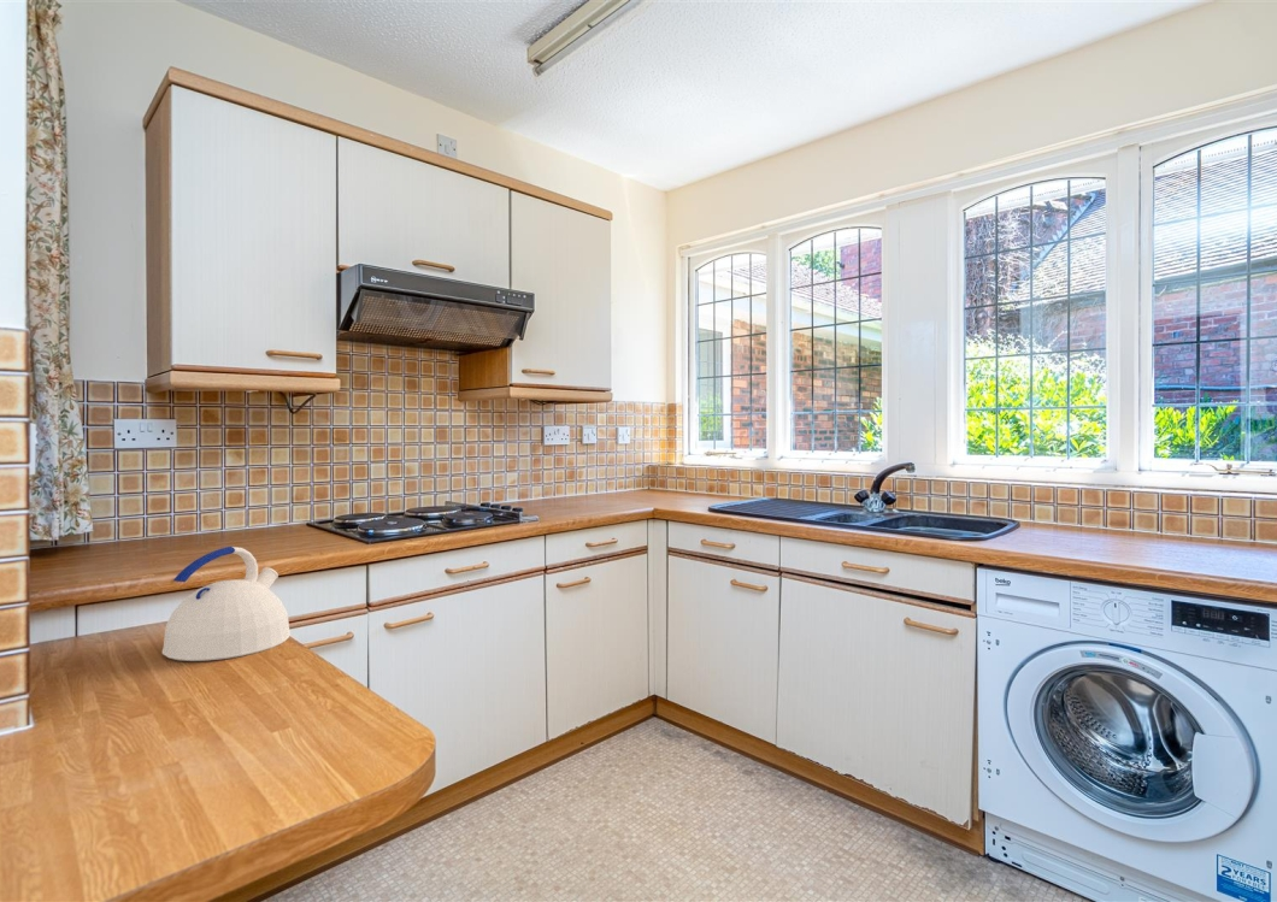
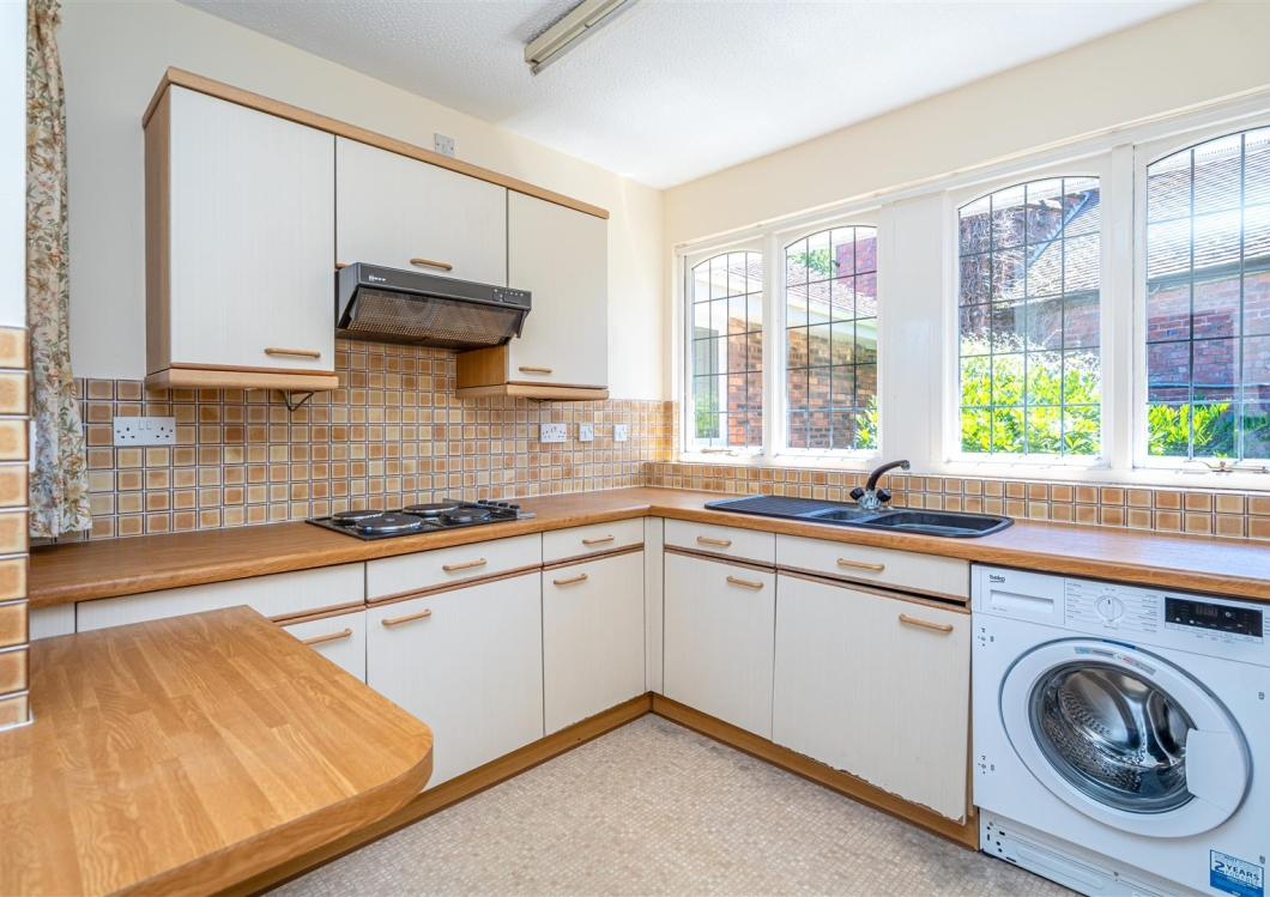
- kettle (229, 595)
